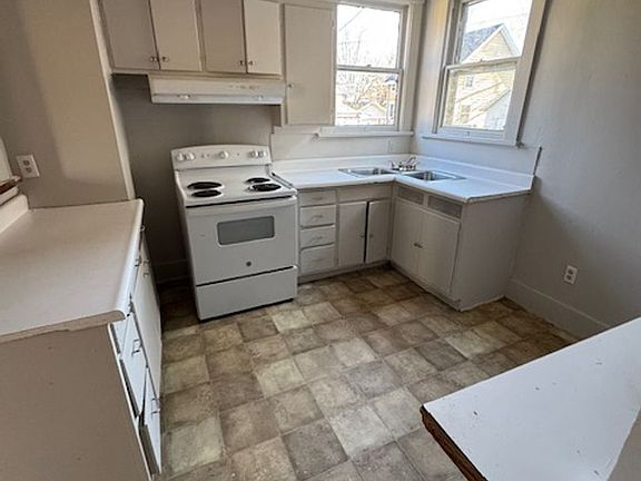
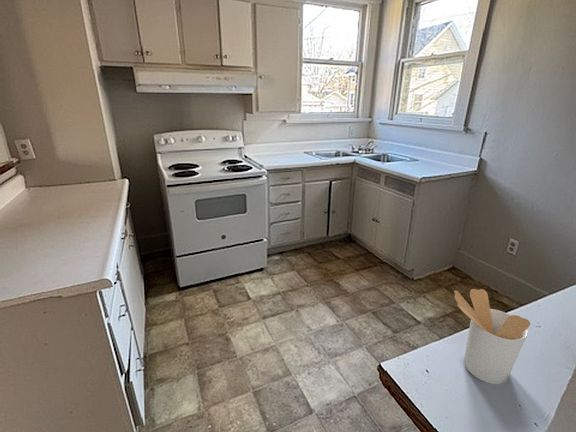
+ utensil holder (482, 334)
